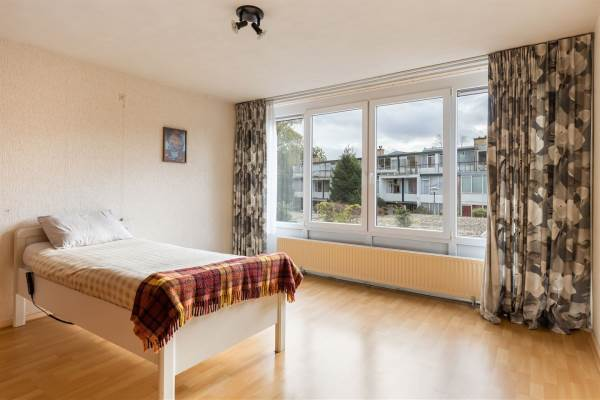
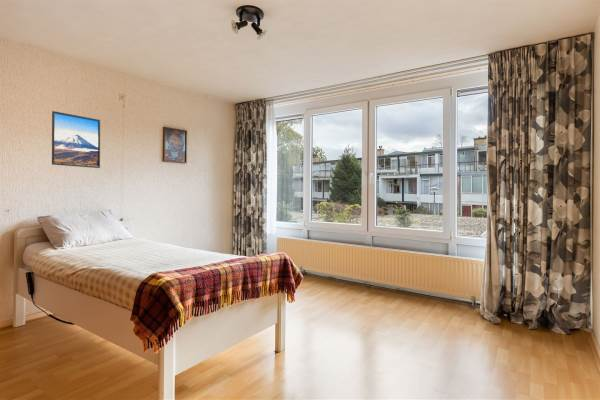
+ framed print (77, 140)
